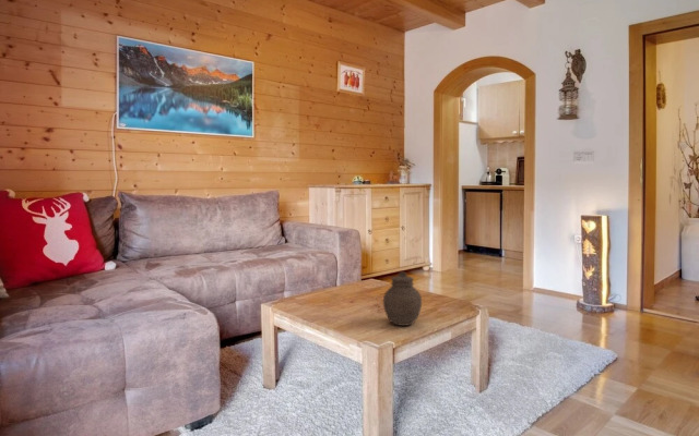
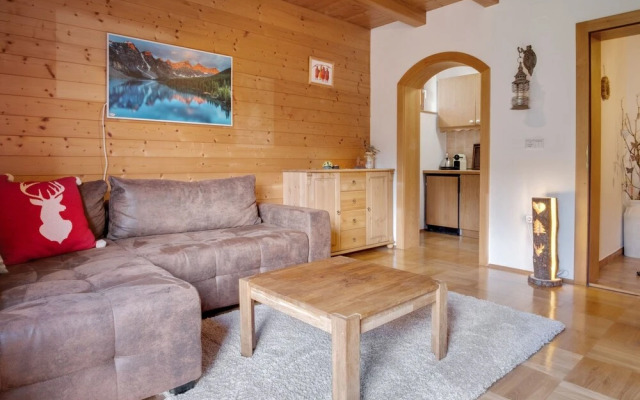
- jar (402, 298)
